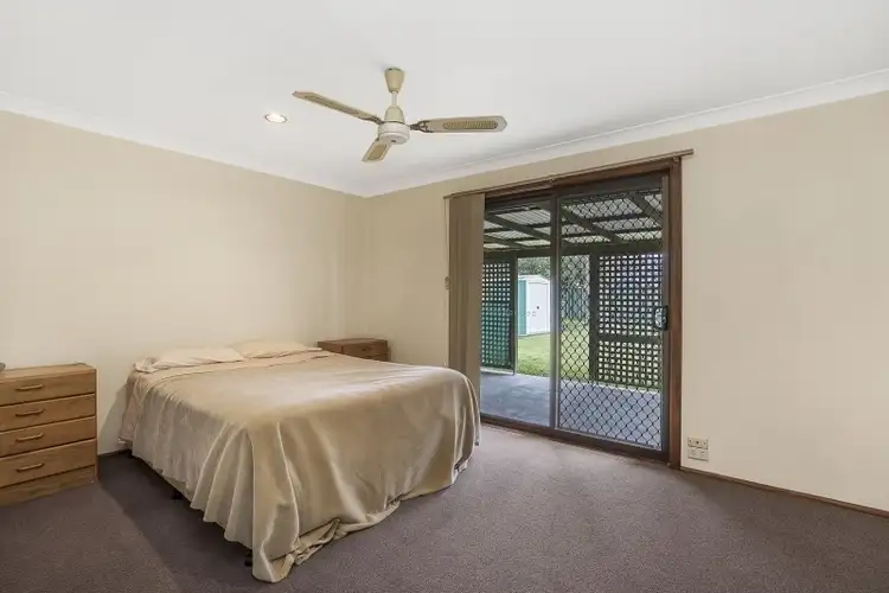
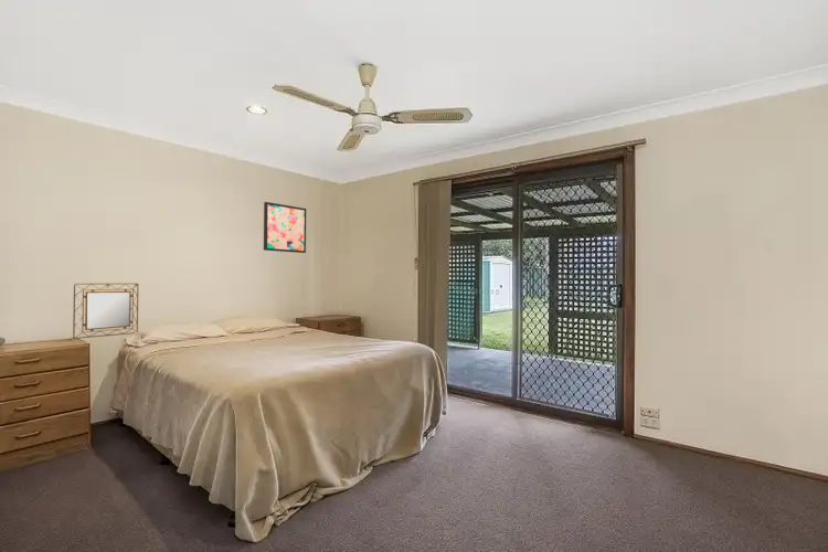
+ home mirror (107, 309)
+ wall art (285, 229)
